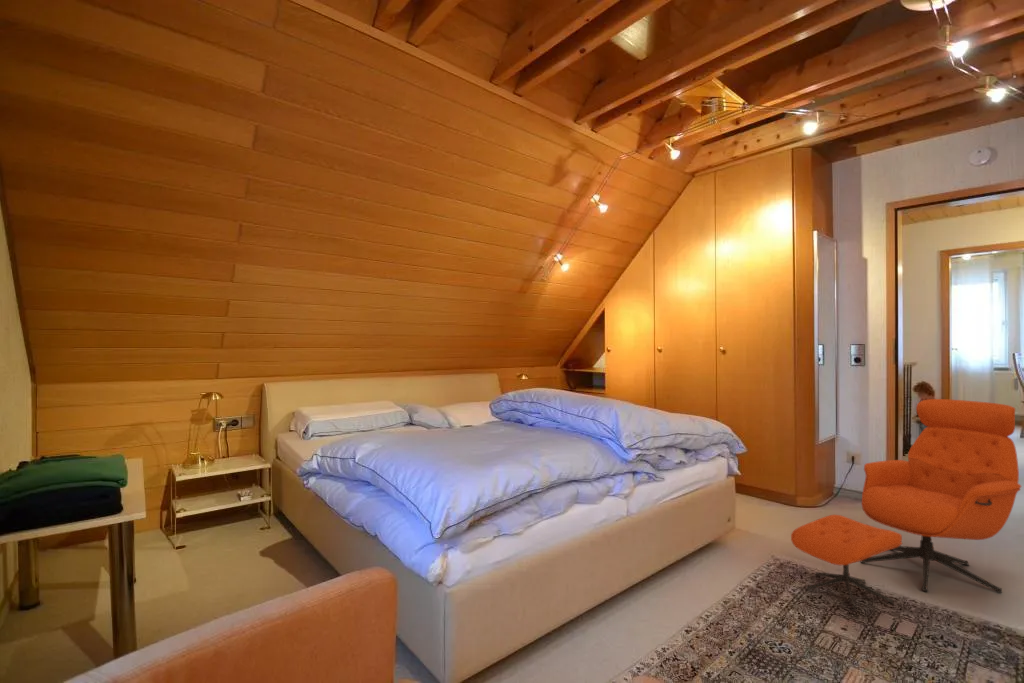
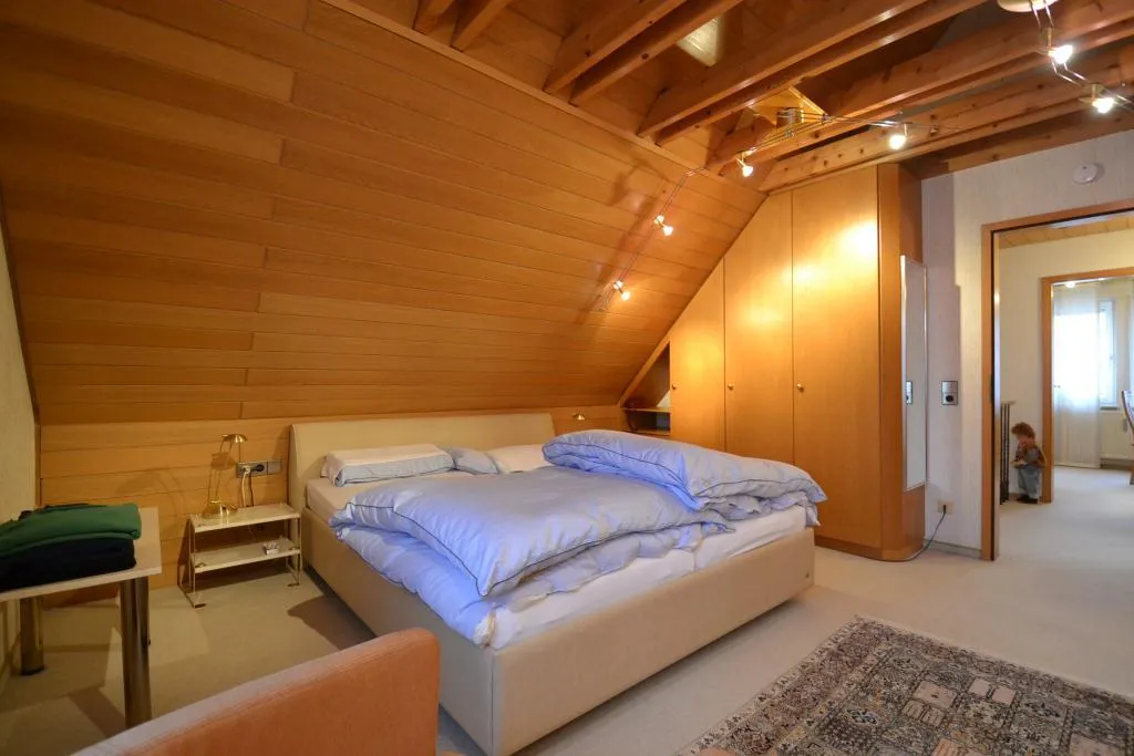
- lounge chair (901, 491)
